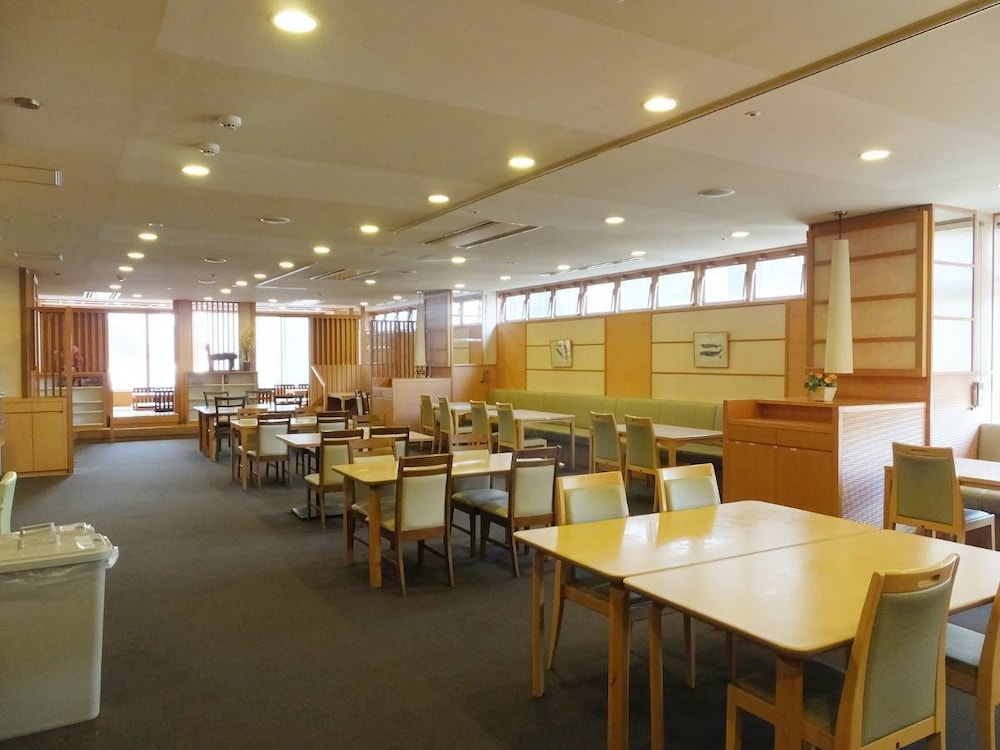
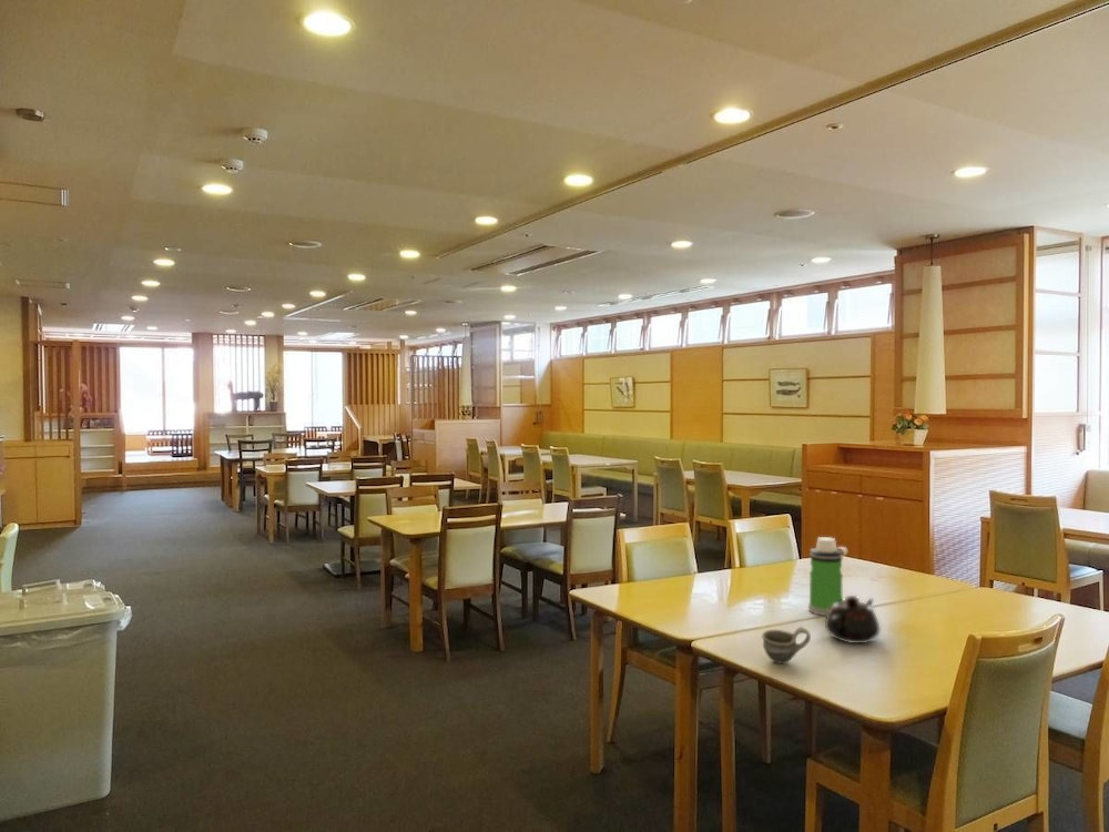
+ teapot (853, 616)
+ cup (783, 645)
+ water bottle (826, 575)
